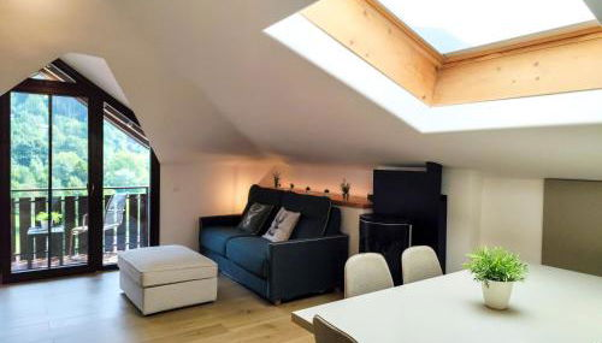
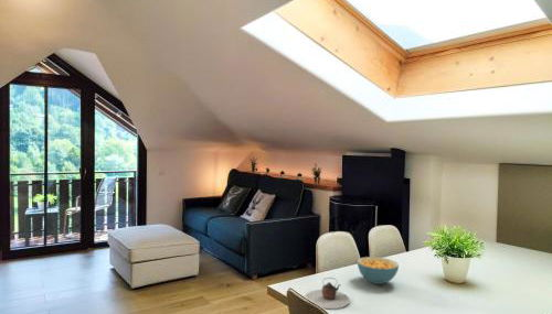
+ teapot (327, 288)
+ cereal bowl (376, 272)
